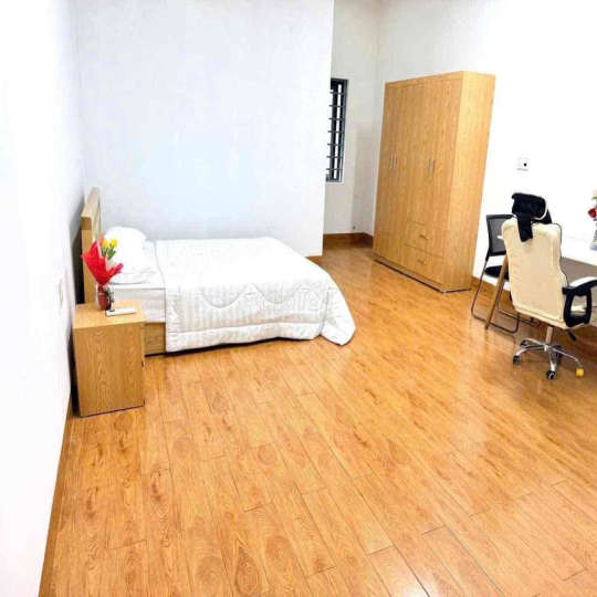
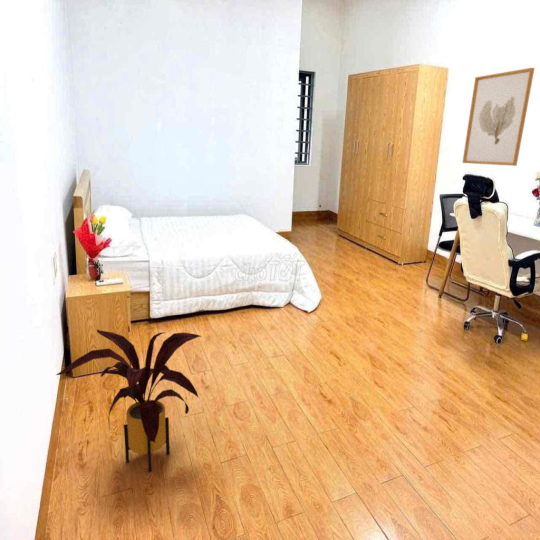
+ wall art (495, 119)
+ house plant (139, 402)
